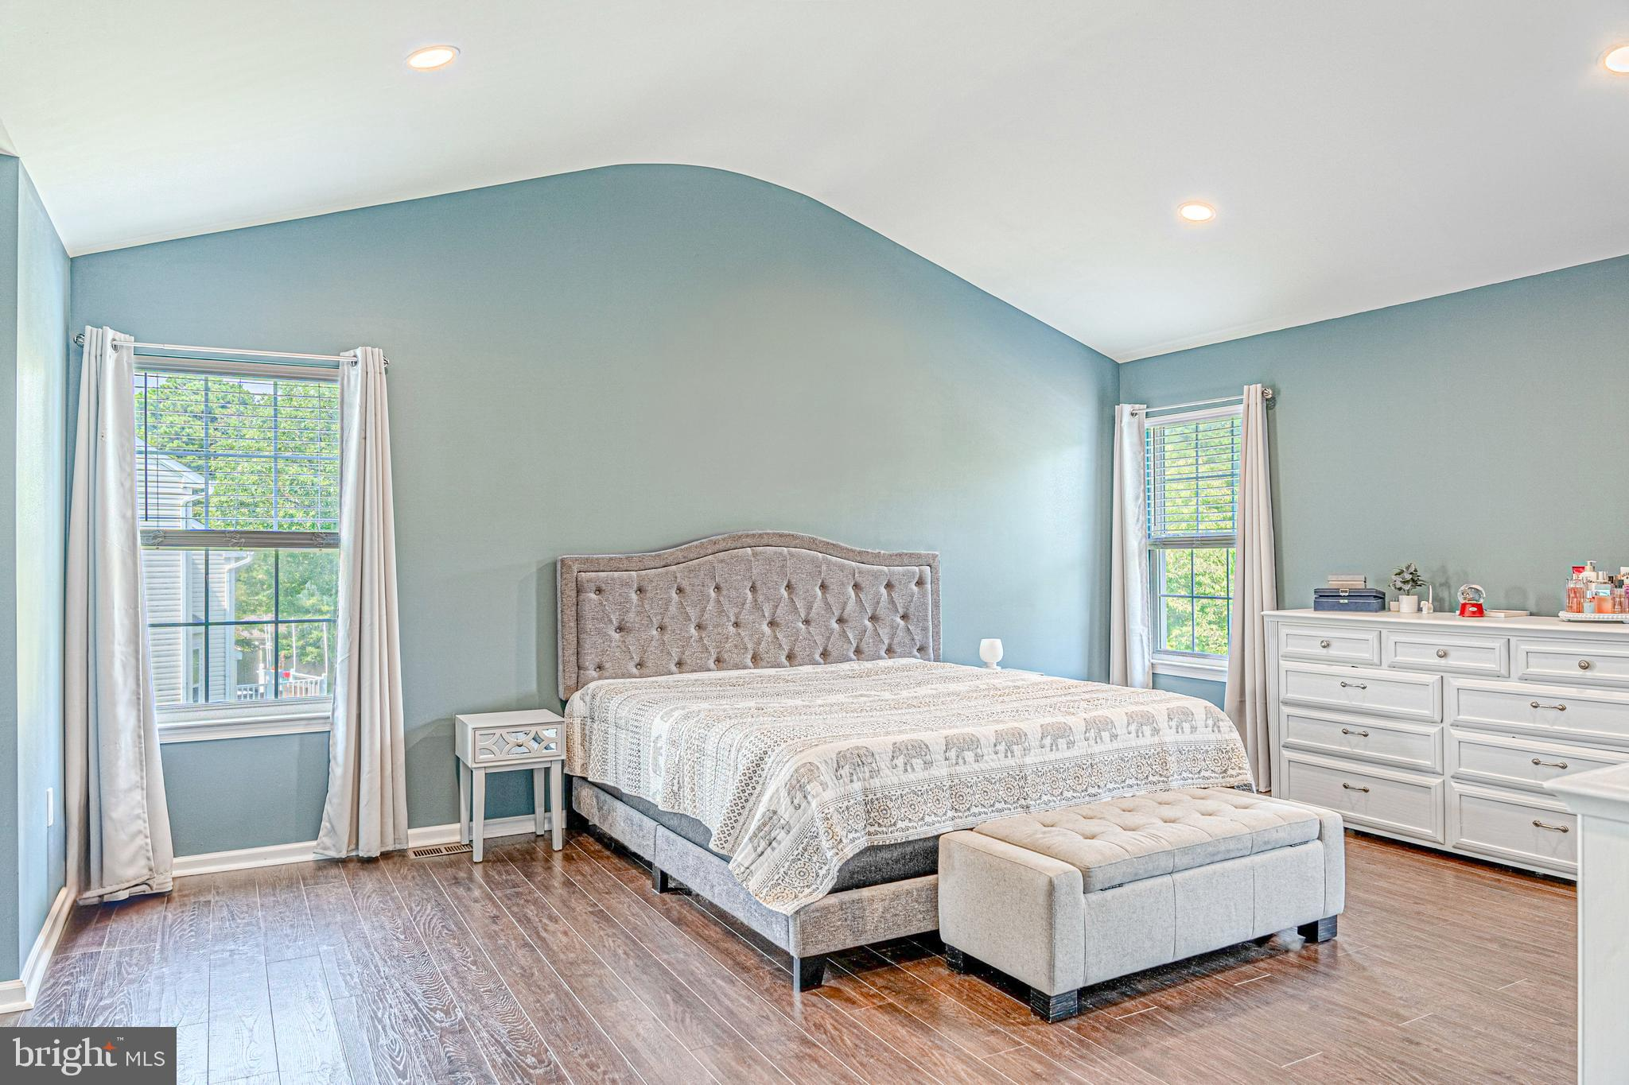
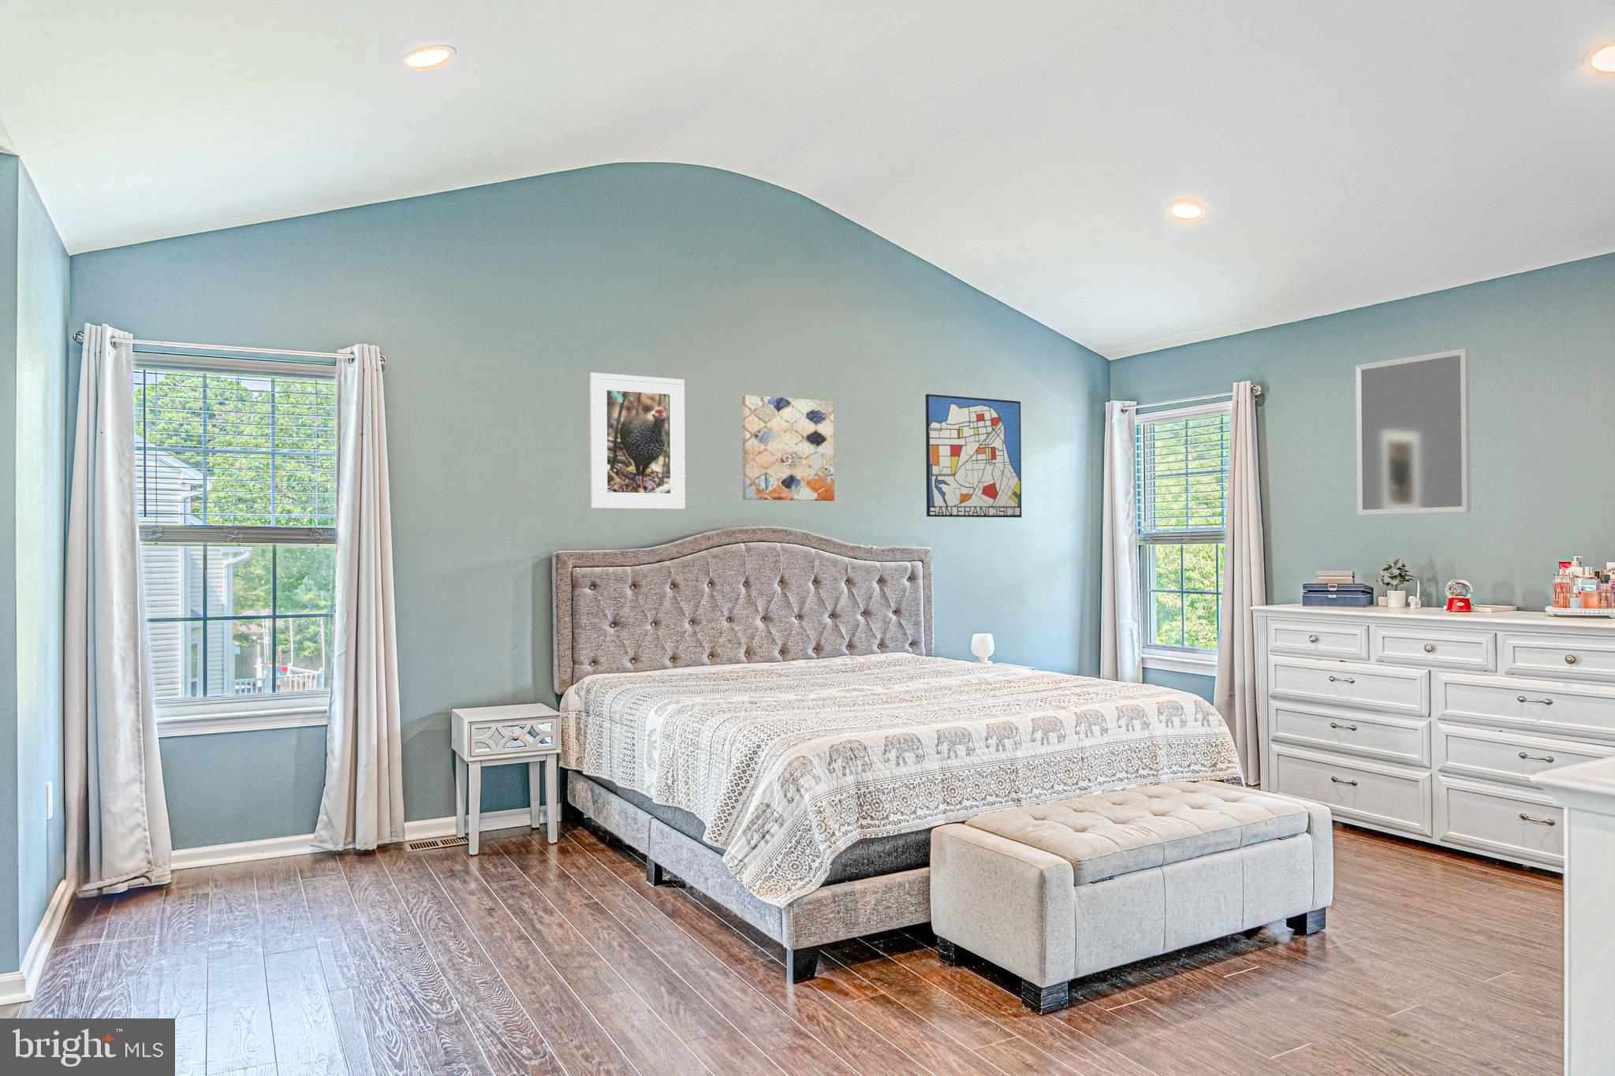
+ wall art (975, 458)
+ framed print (638, 442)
+ home mirror (1411, 435)
+ wall art (789, 449)
